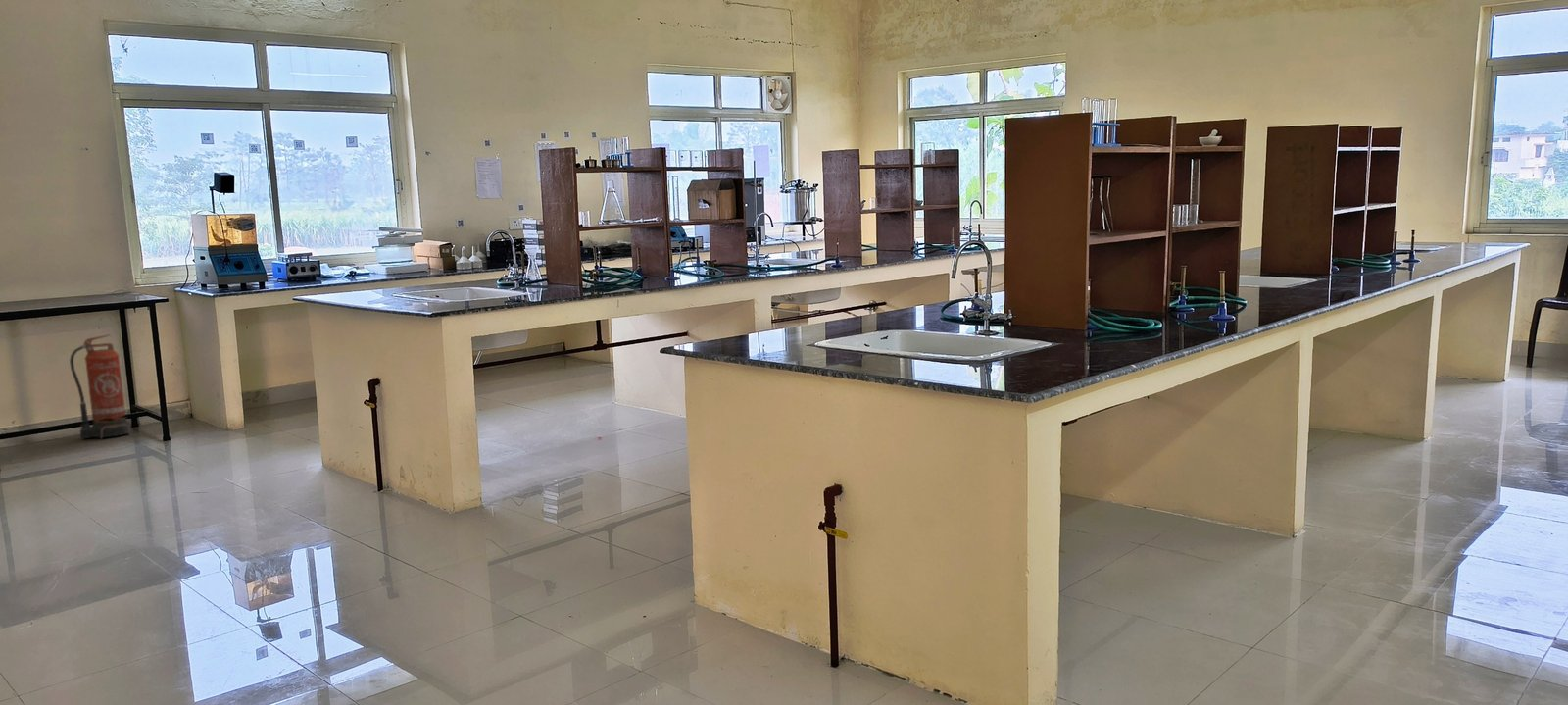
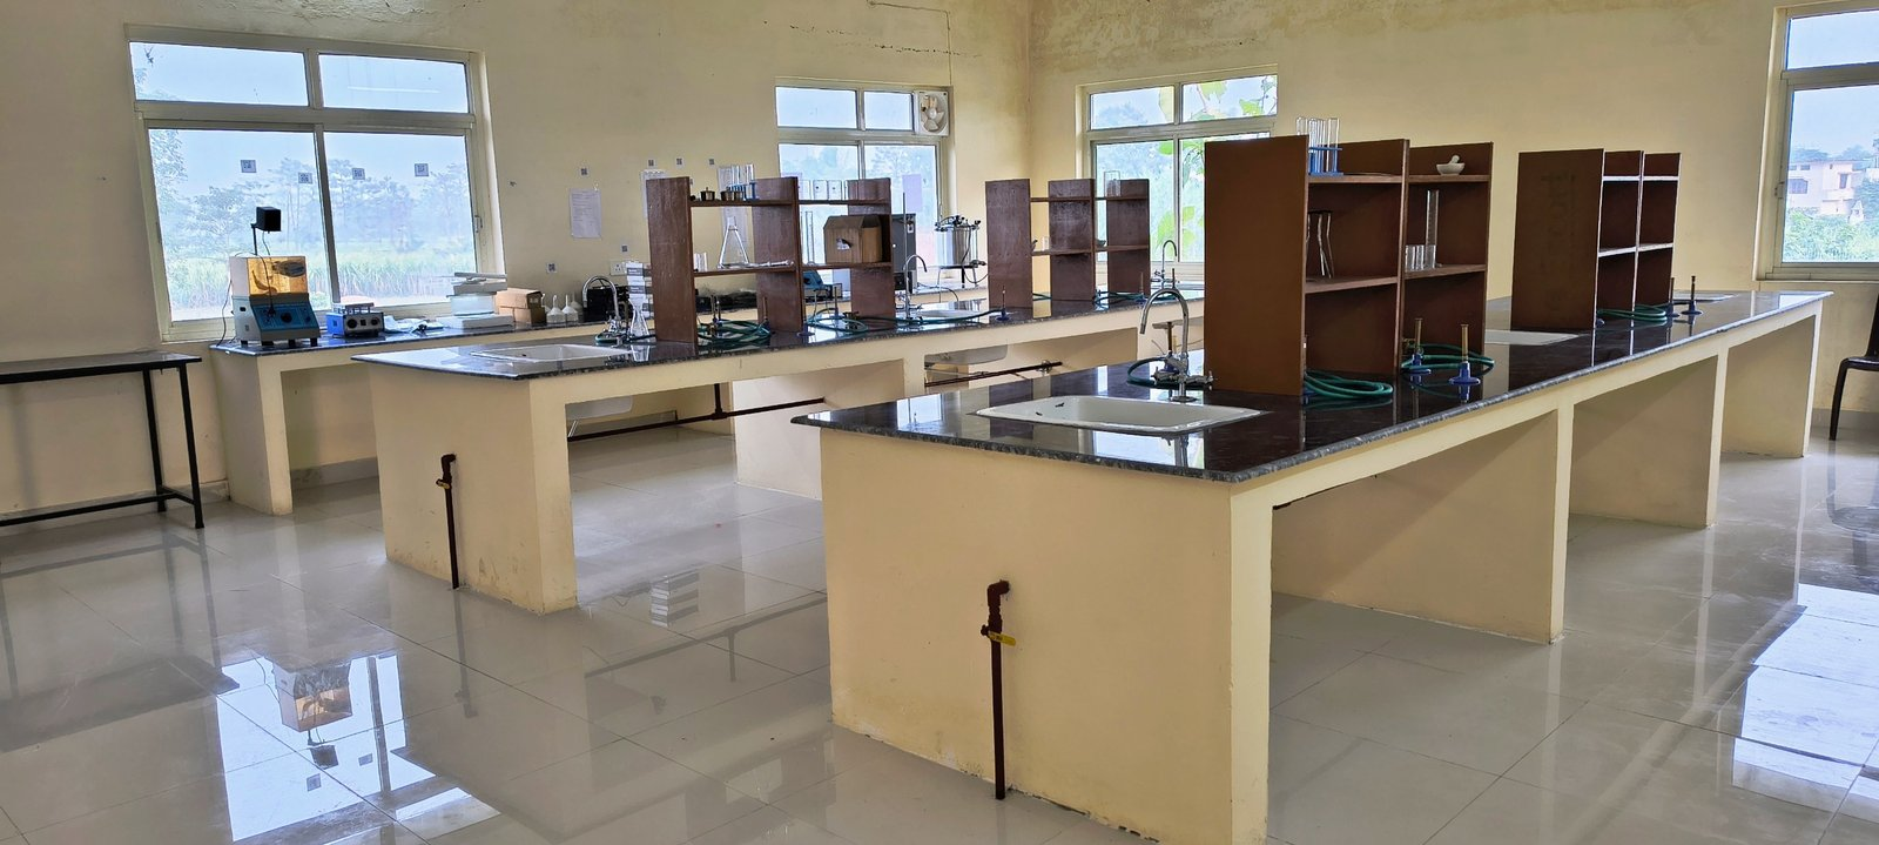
- fire extinguisher (99, 386)
